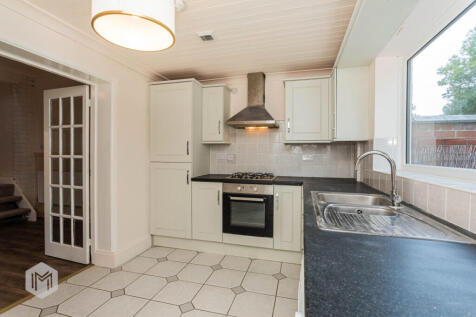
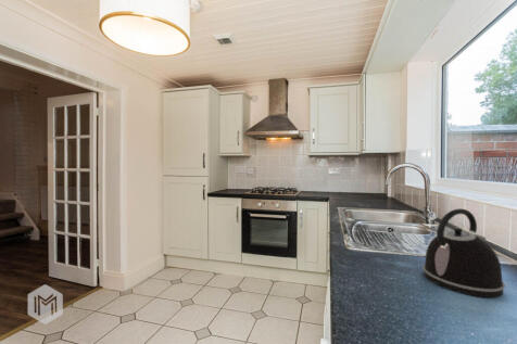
+ kettle (459, 244)
